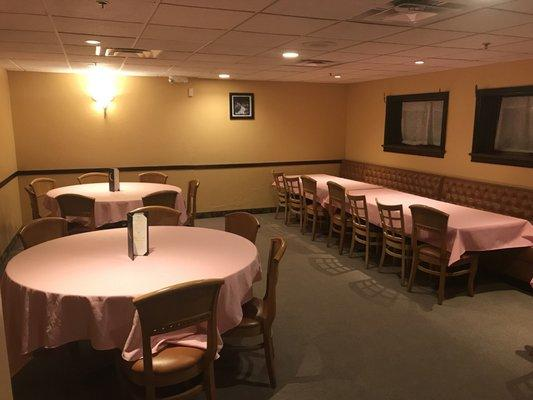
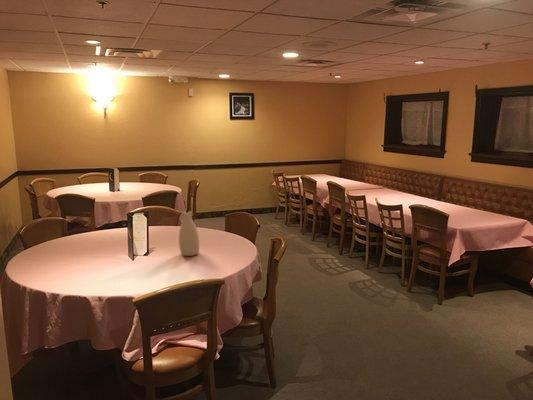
+ vase (188, 232)
